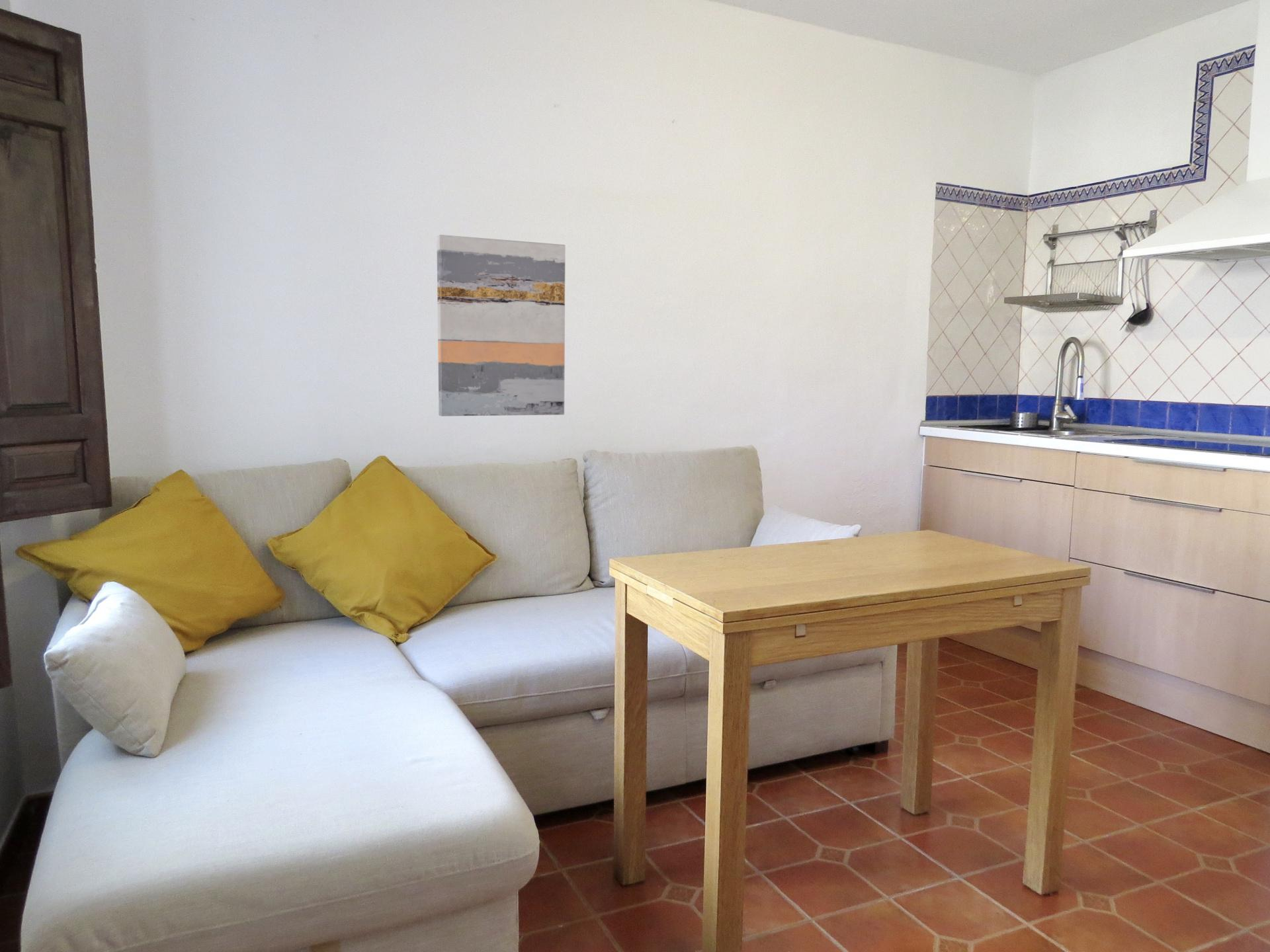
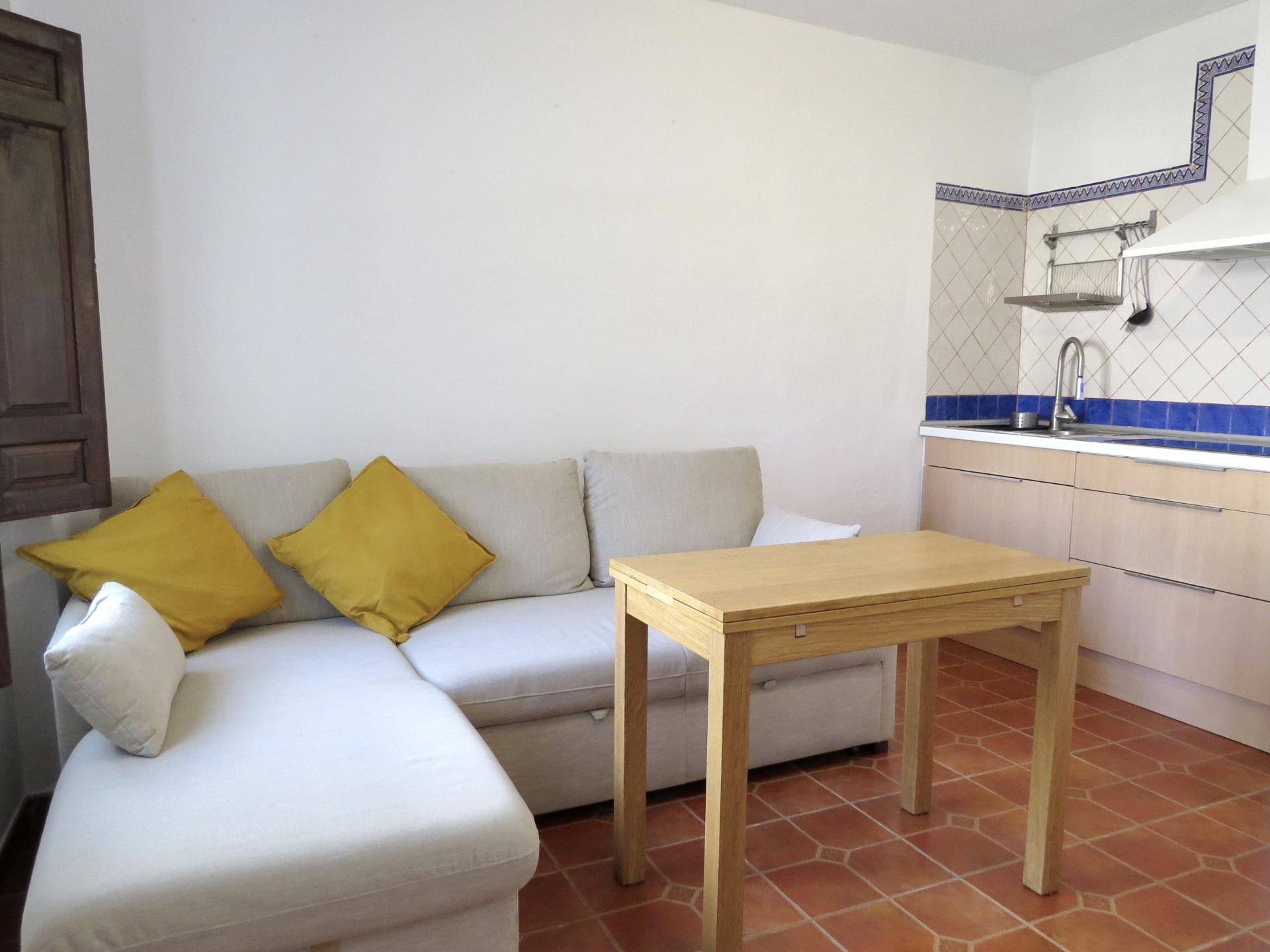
- wall art (503, 329)
